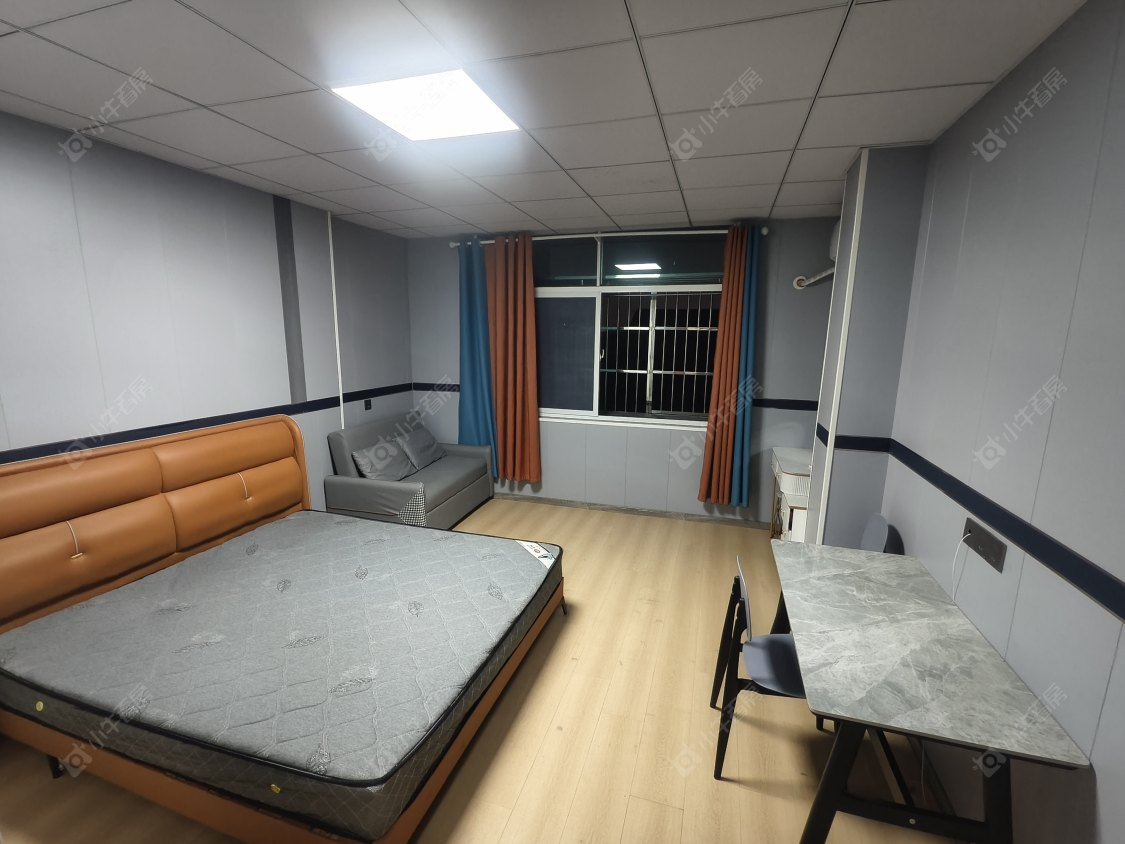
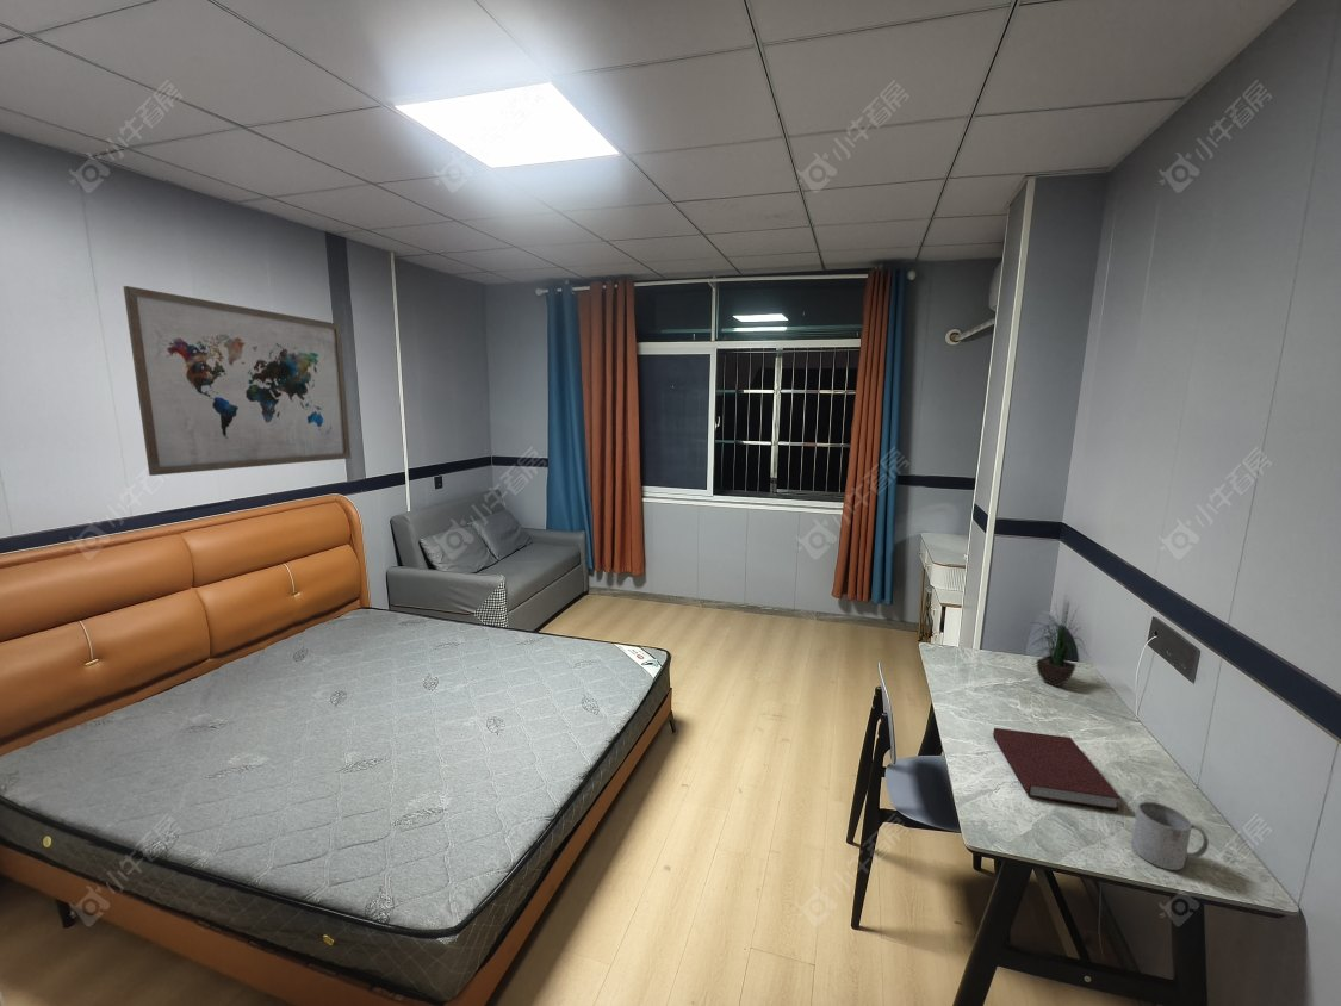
+ mug (1171, 837)
+ notebook (1050, 764)
+ wall art (259, 389)
+ potted plant (1060, 632)
